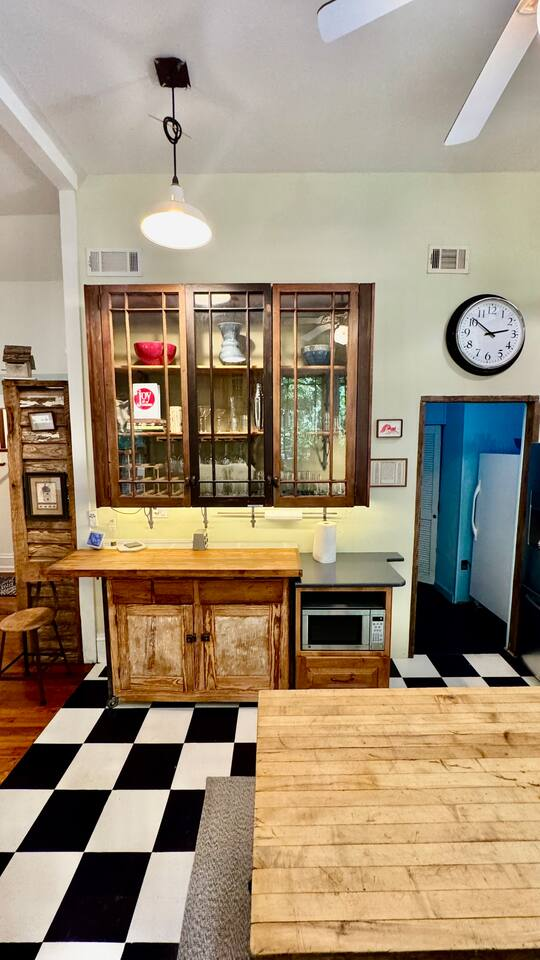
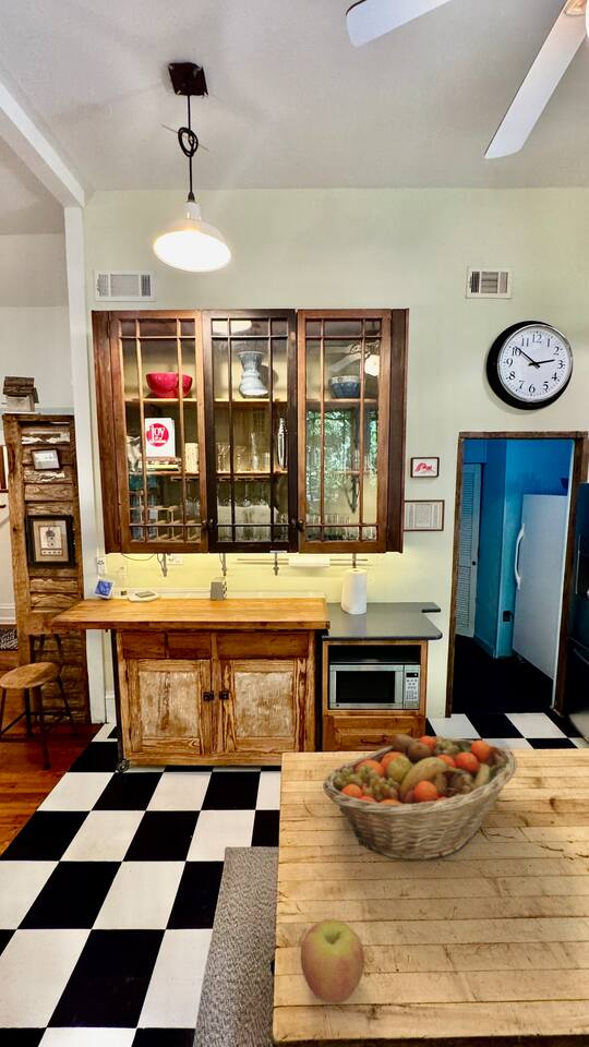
+ fruit basket (419, 784)
+ apple (332, 959)
